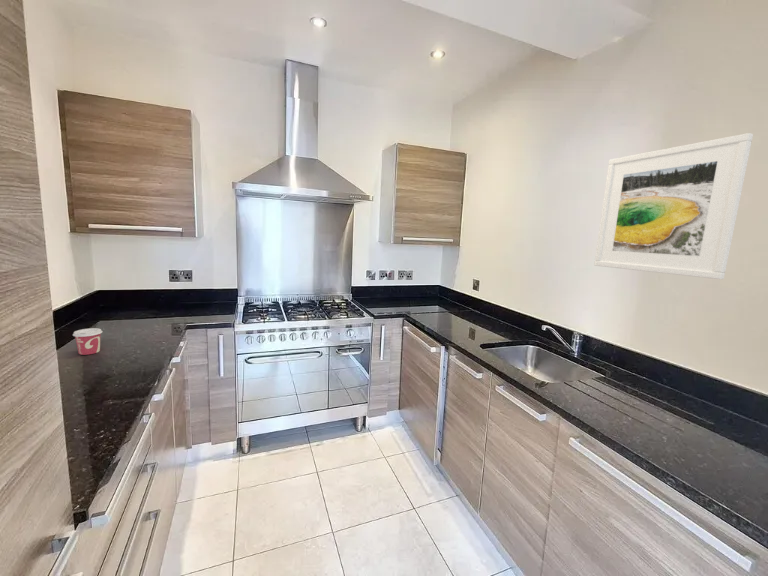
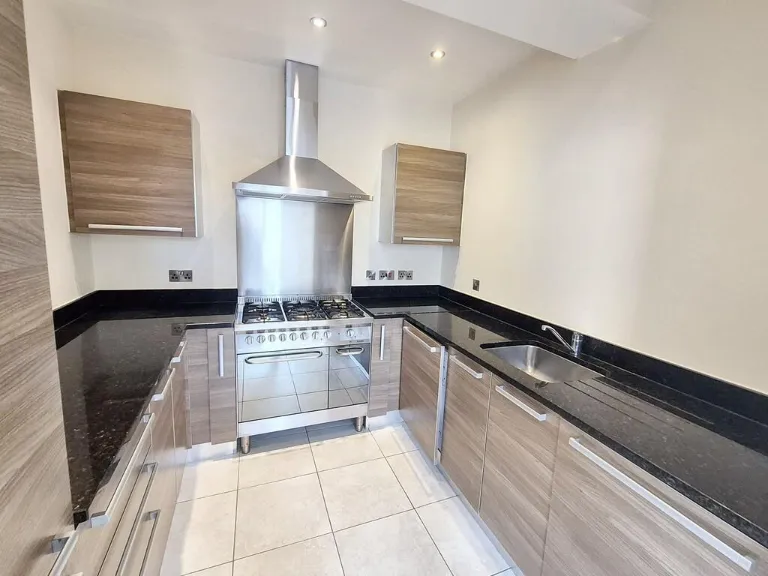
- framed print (659, 211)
- cup (88, 341)
